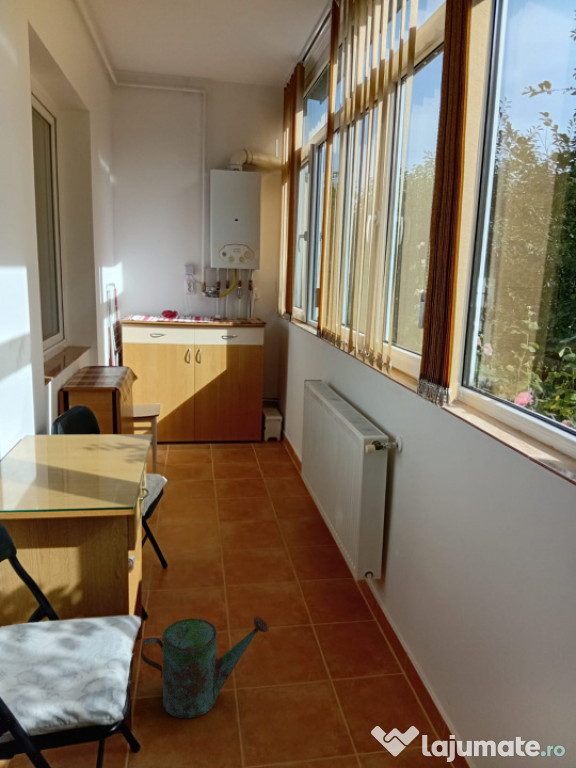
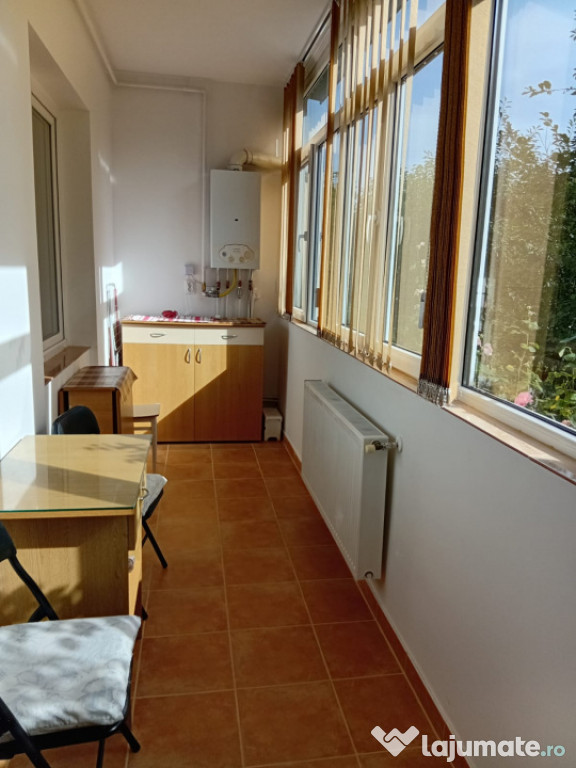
- watering can (205, 659)
